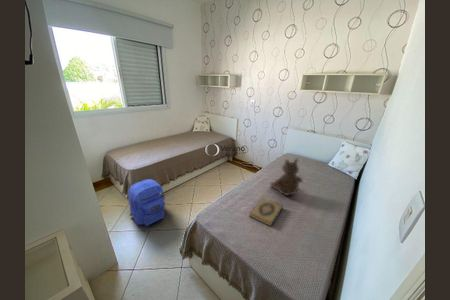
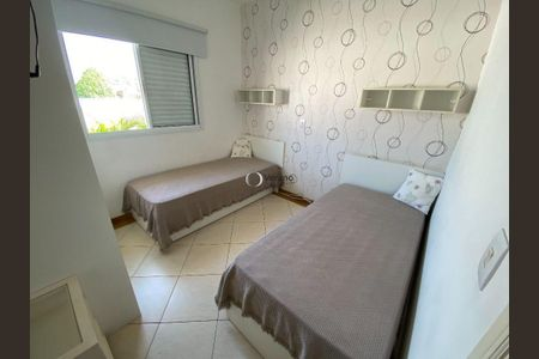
- teddy bear (286, 174)
- hardback book (266, 210)
- backpack (149, 200)
